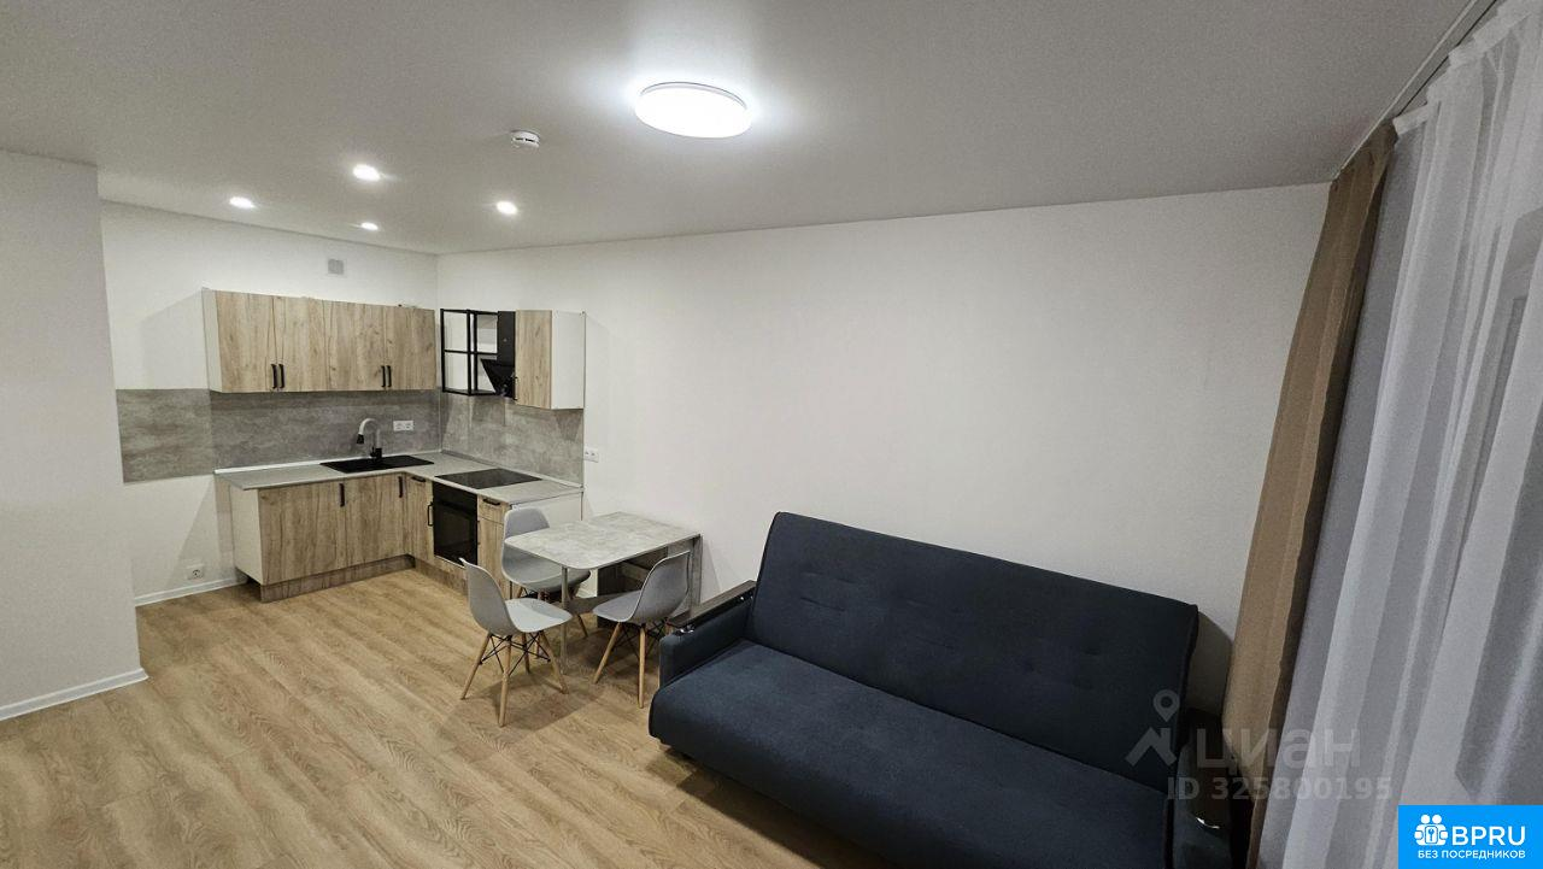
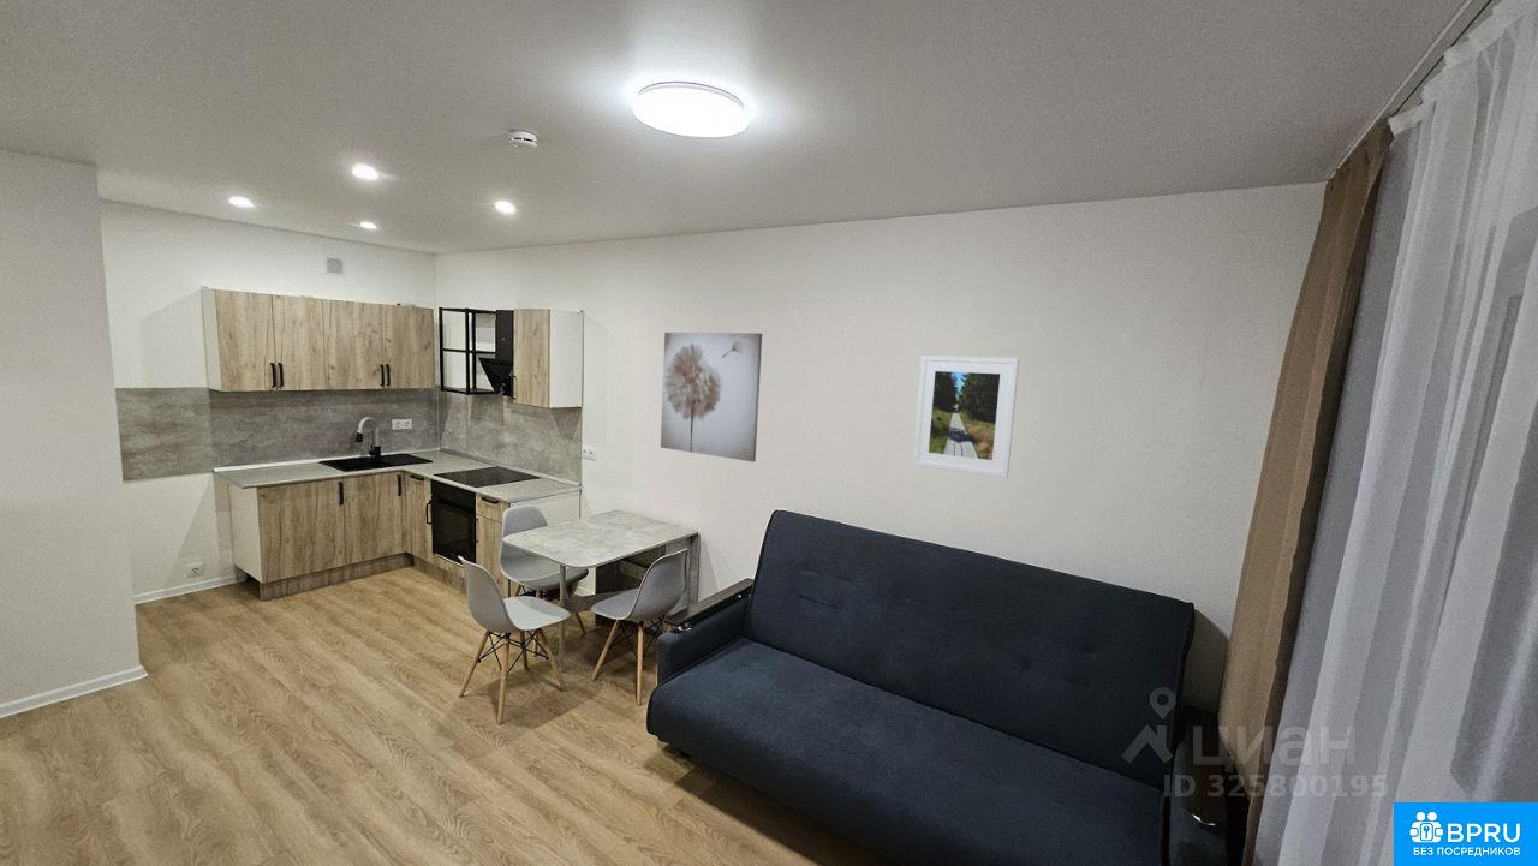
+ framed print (962, 414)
+ wall art (708, 394)
